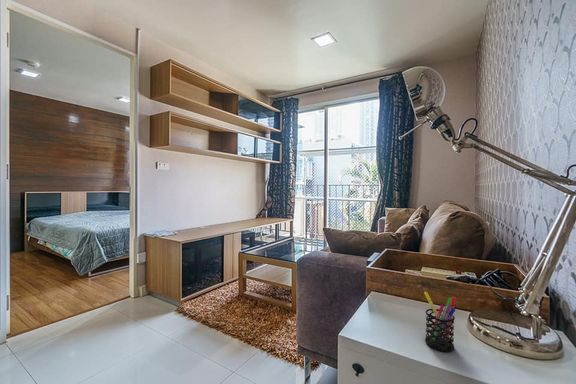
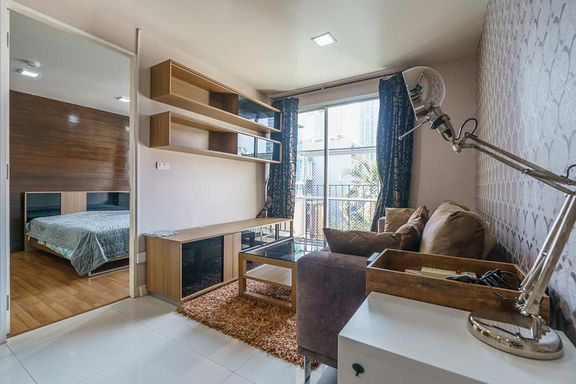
- pen holder (442, 318)
